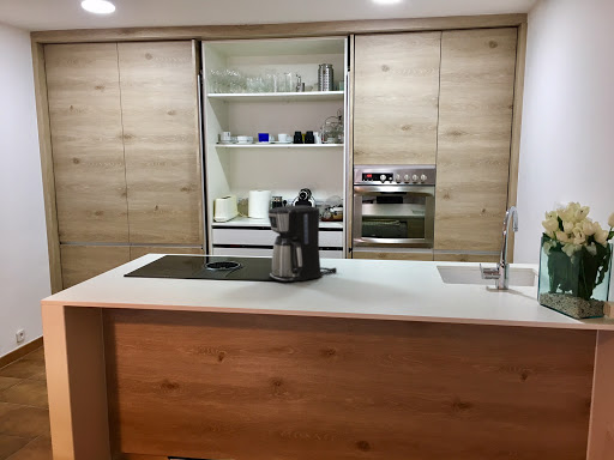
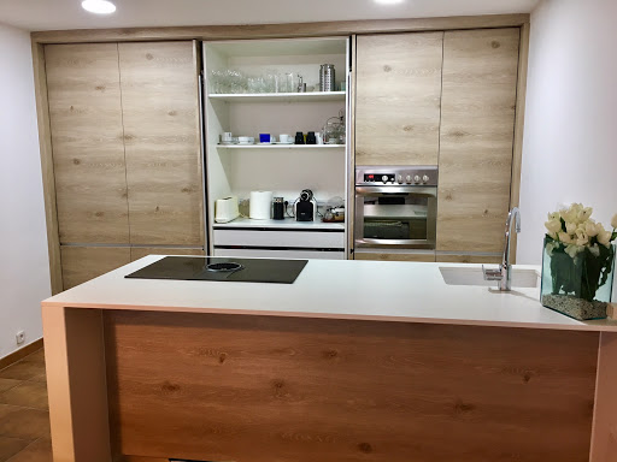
- coffee maker (303, 242)
